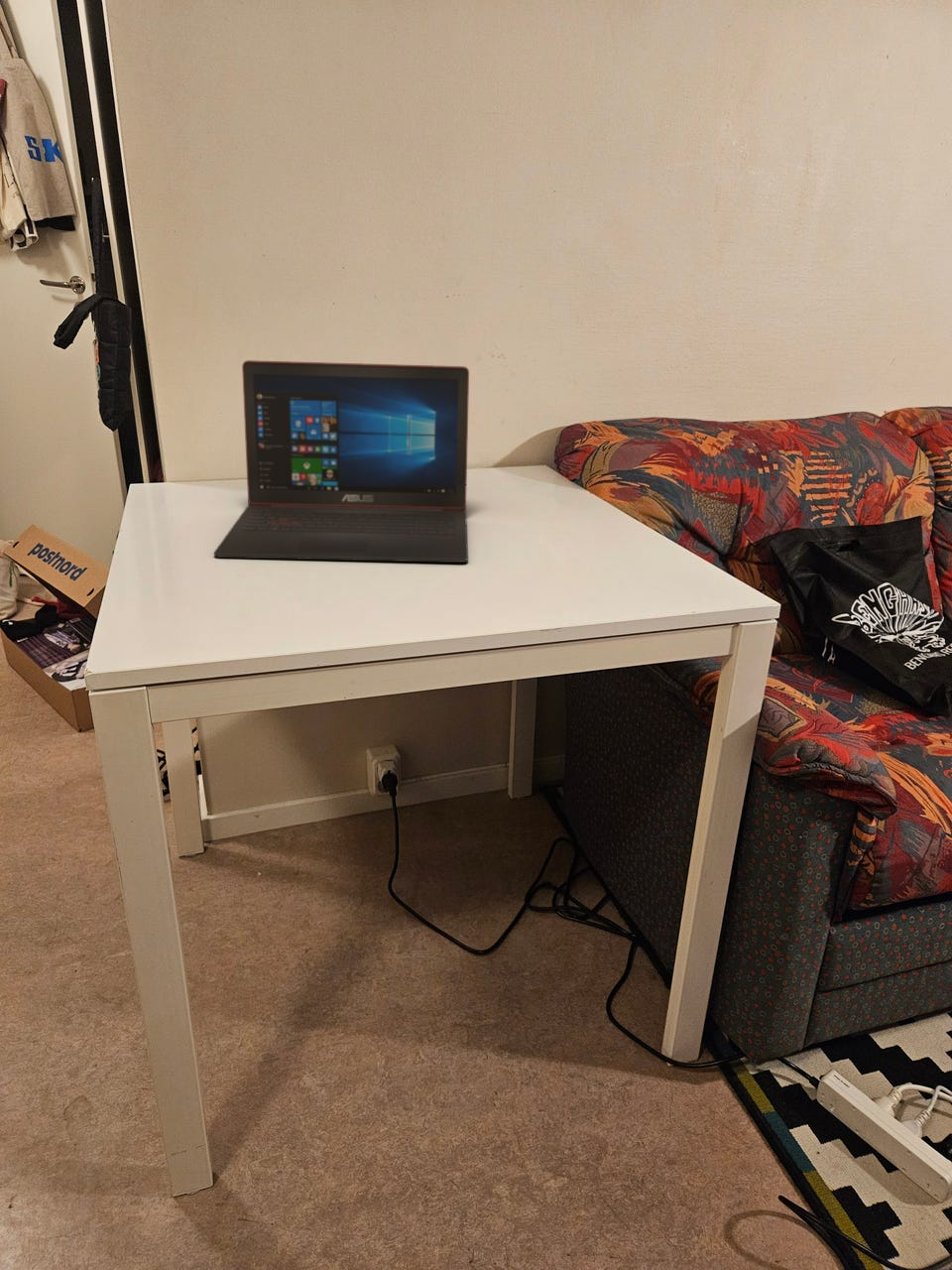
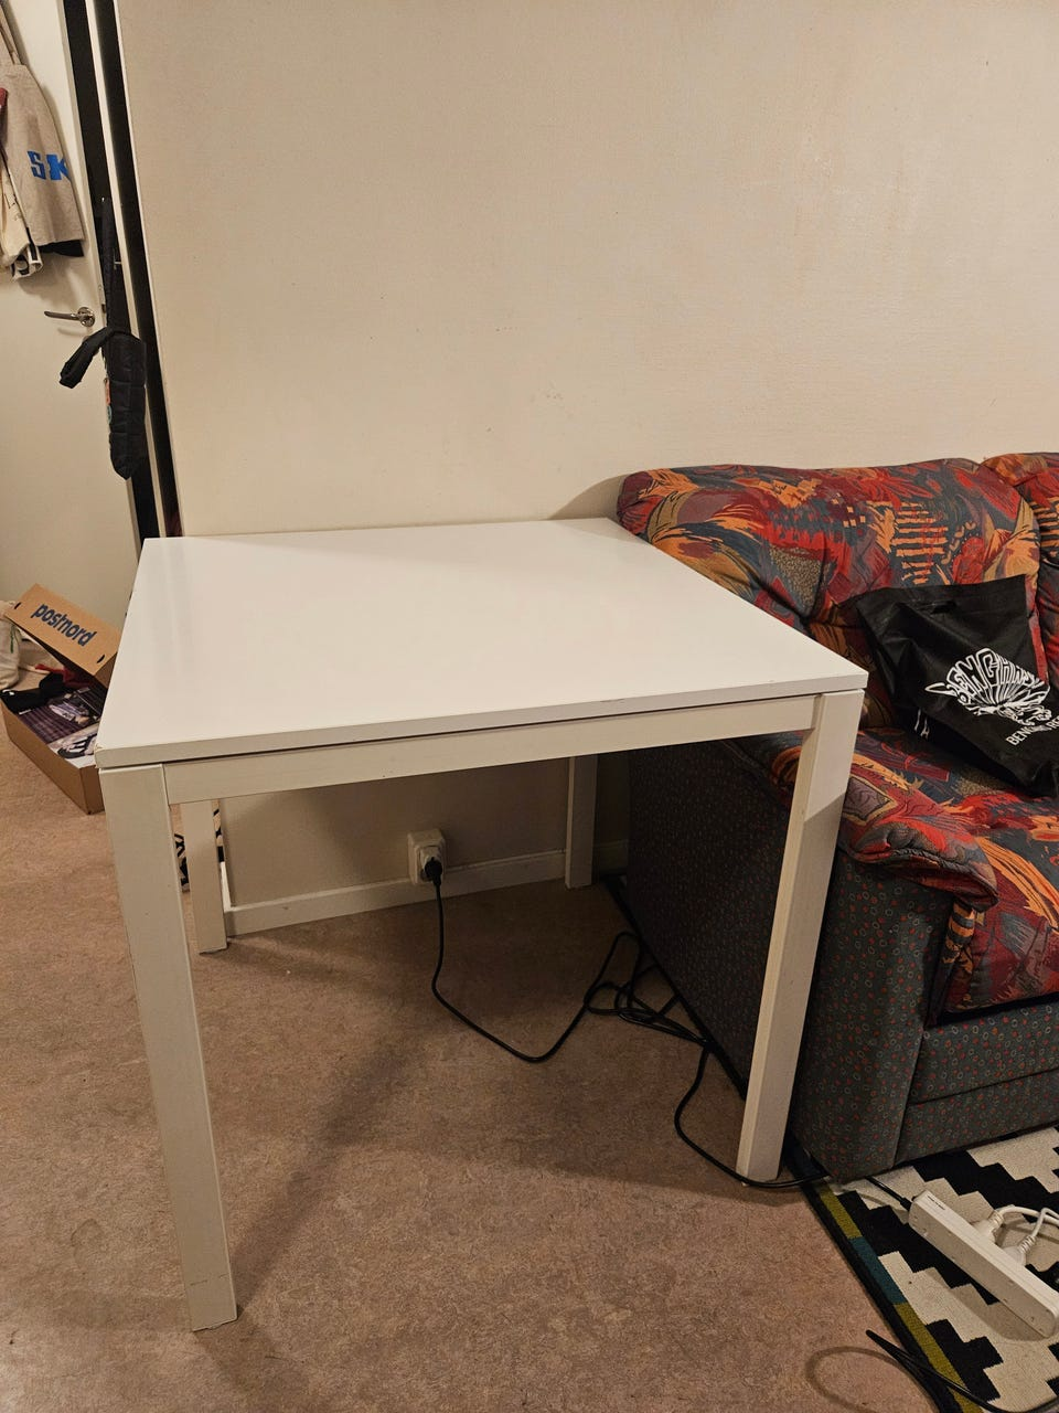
- laptop (349, 457)
